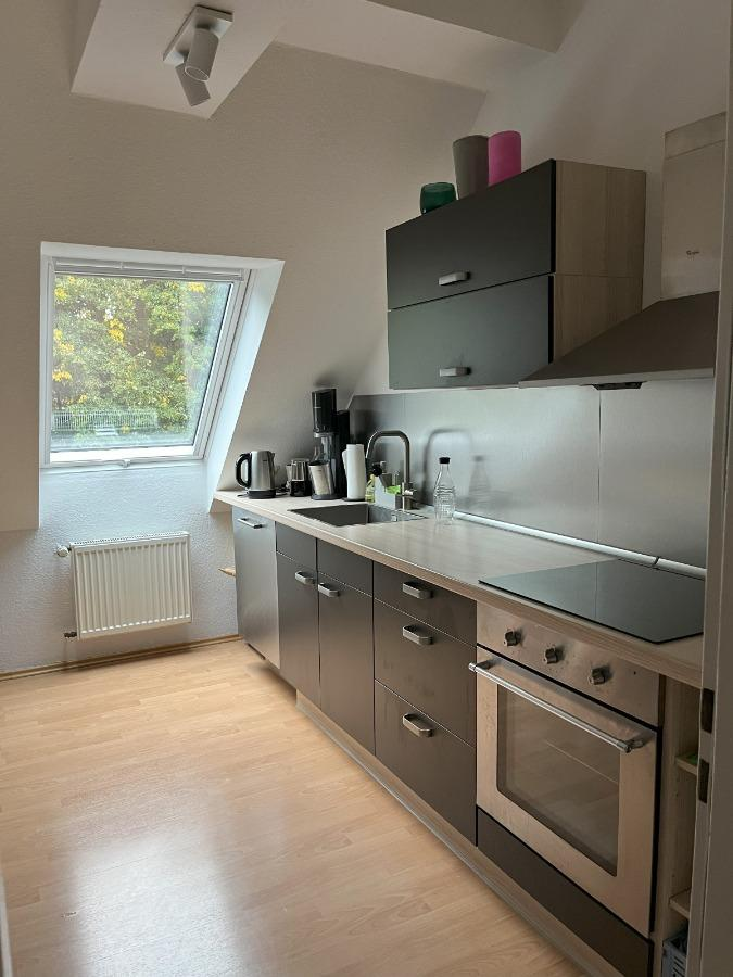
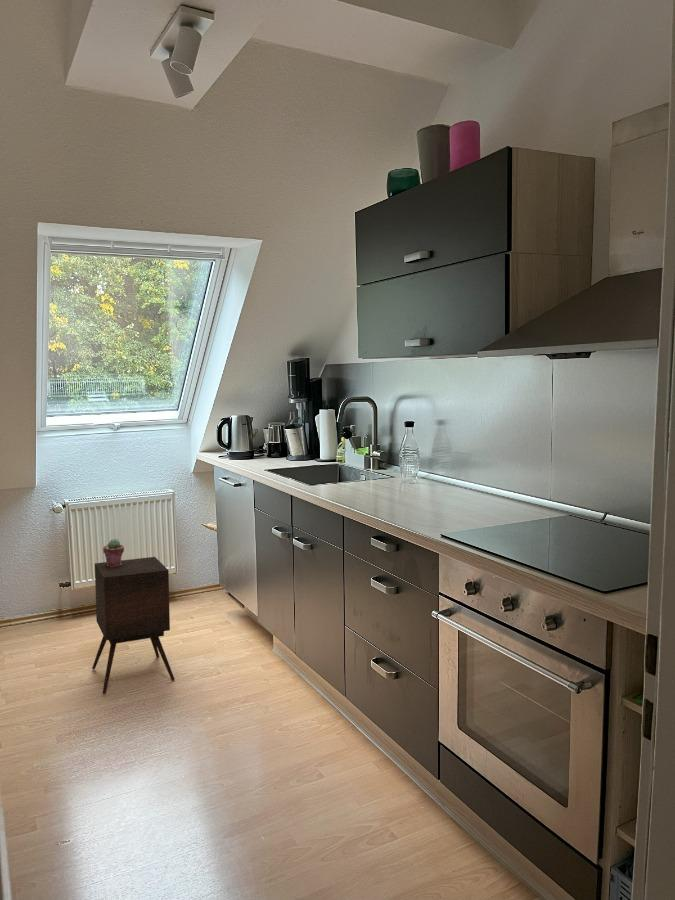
+ potted succulent (113, 551)
+ side table (130, 621)
